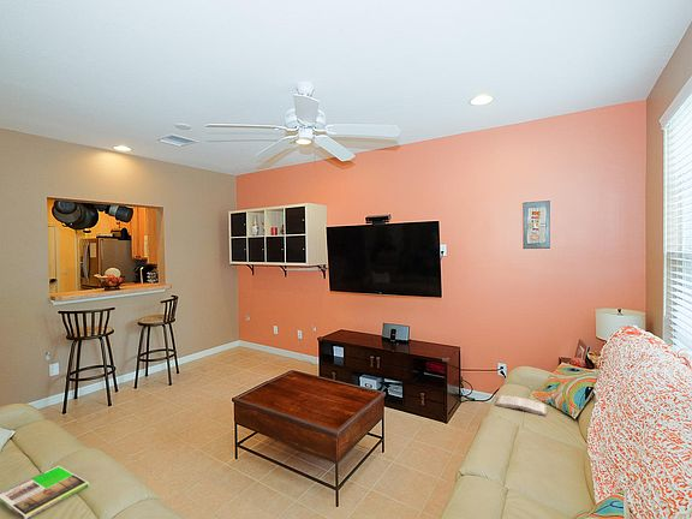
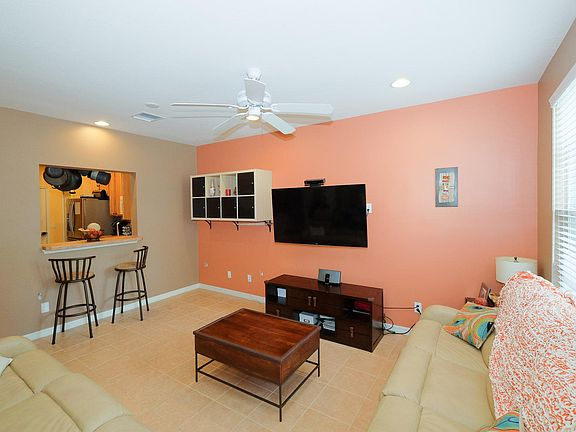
- book (520, 404)
- magazine (43, 490)
